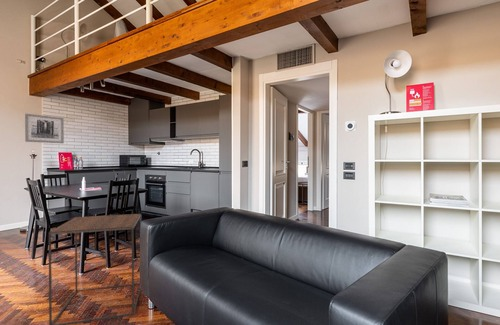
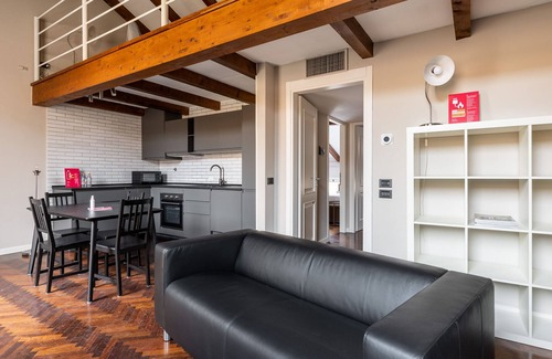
- side table (102, 287)
- wall art (45, 129)
